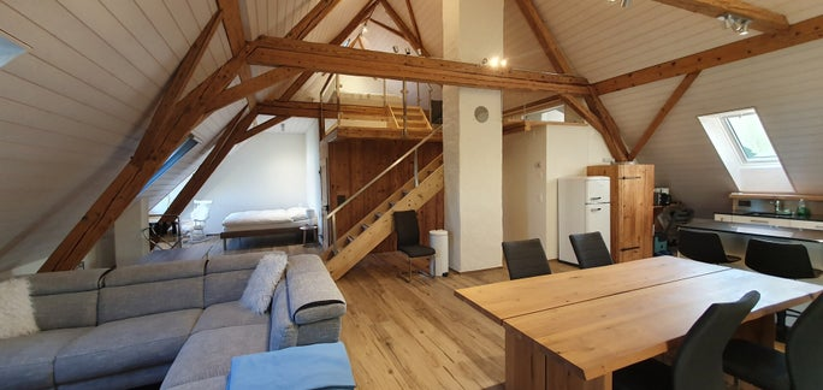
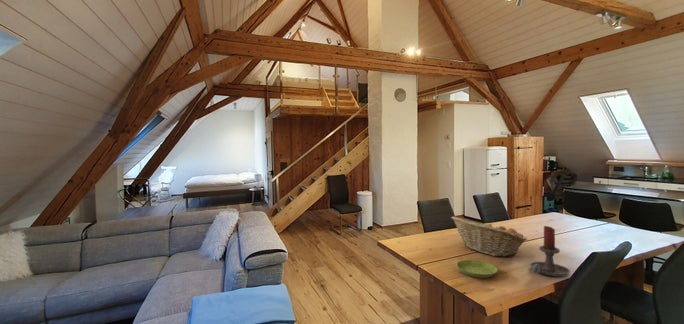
+ fruit basket (486, 233)
+ saucer (476, 269)
+ candle holder (546, 249)
